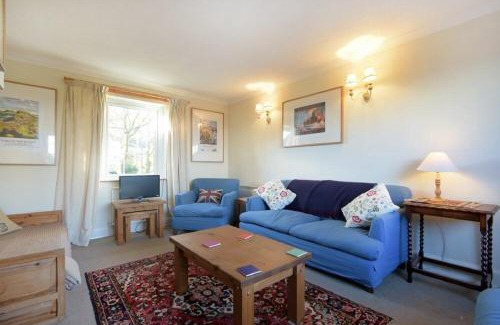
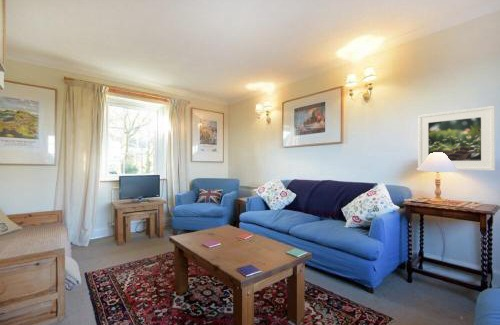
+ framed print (453, 140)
